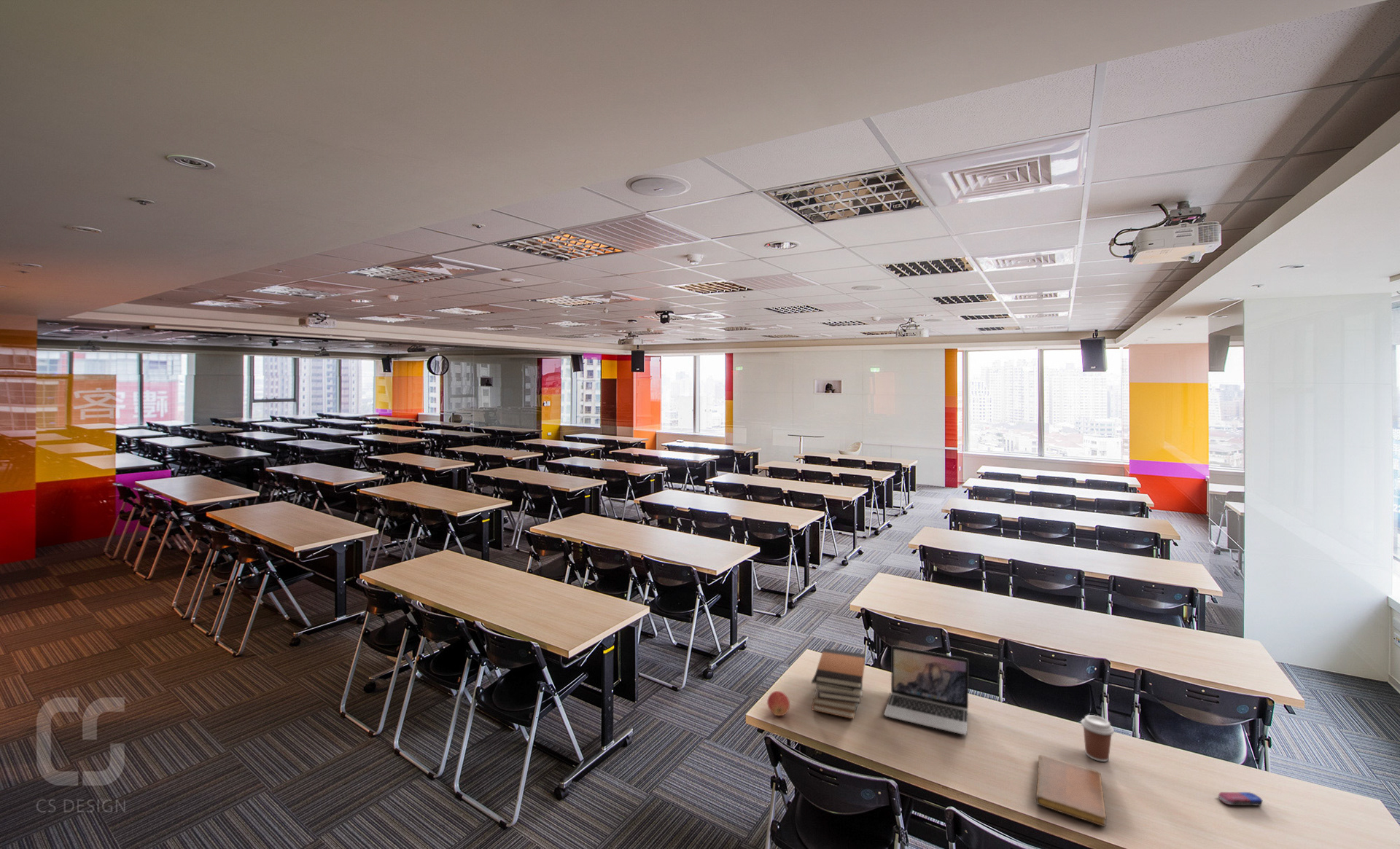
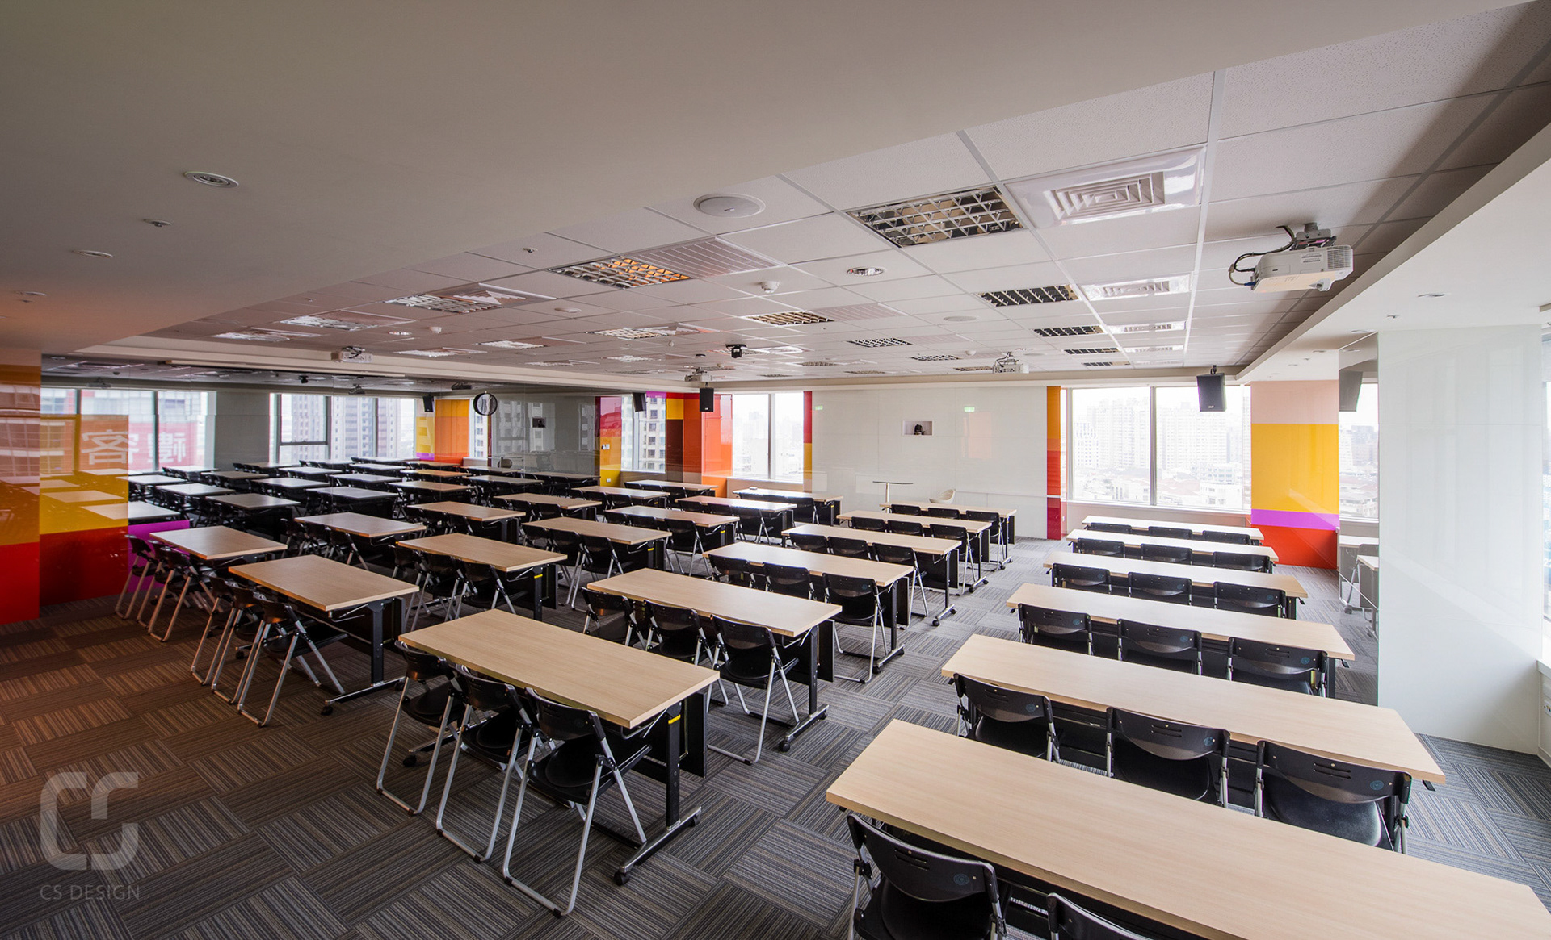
- eraser (1240, 798)
- coffee cup (1097, 738)
- book stack (839, 681)
- notebook (1069, 787)
- laptop (926, 687)
- apple (778, 703)
